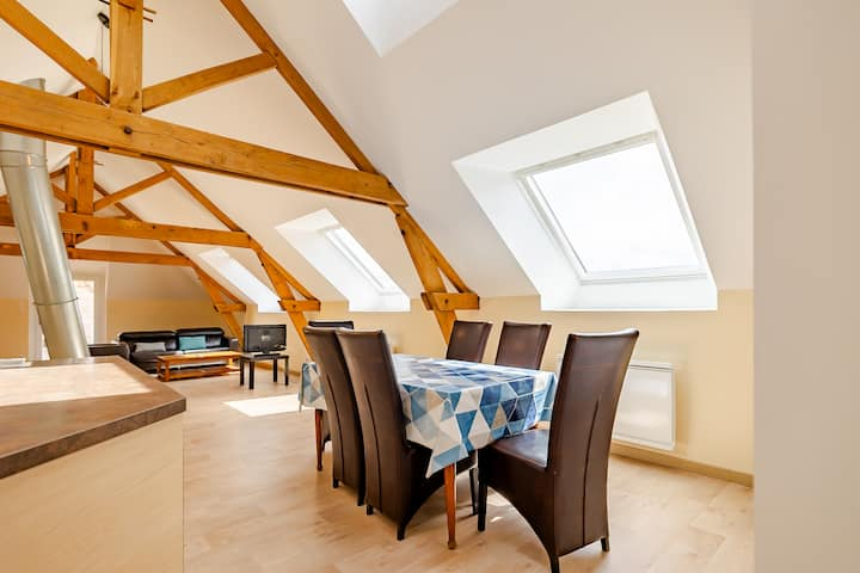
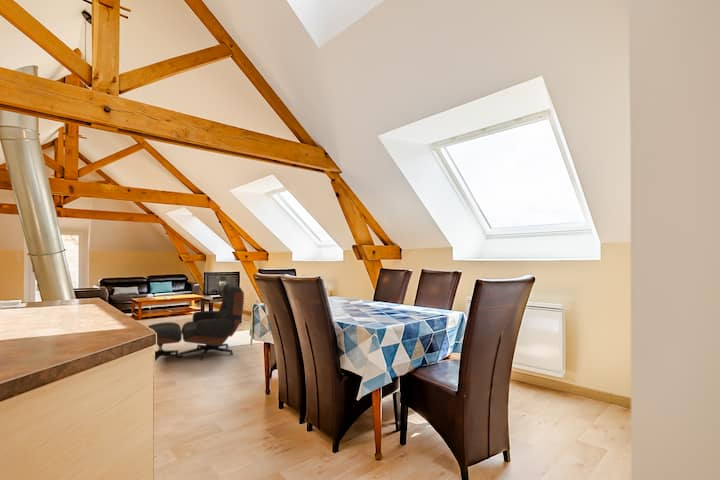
+ lounge chair (191, 321)
